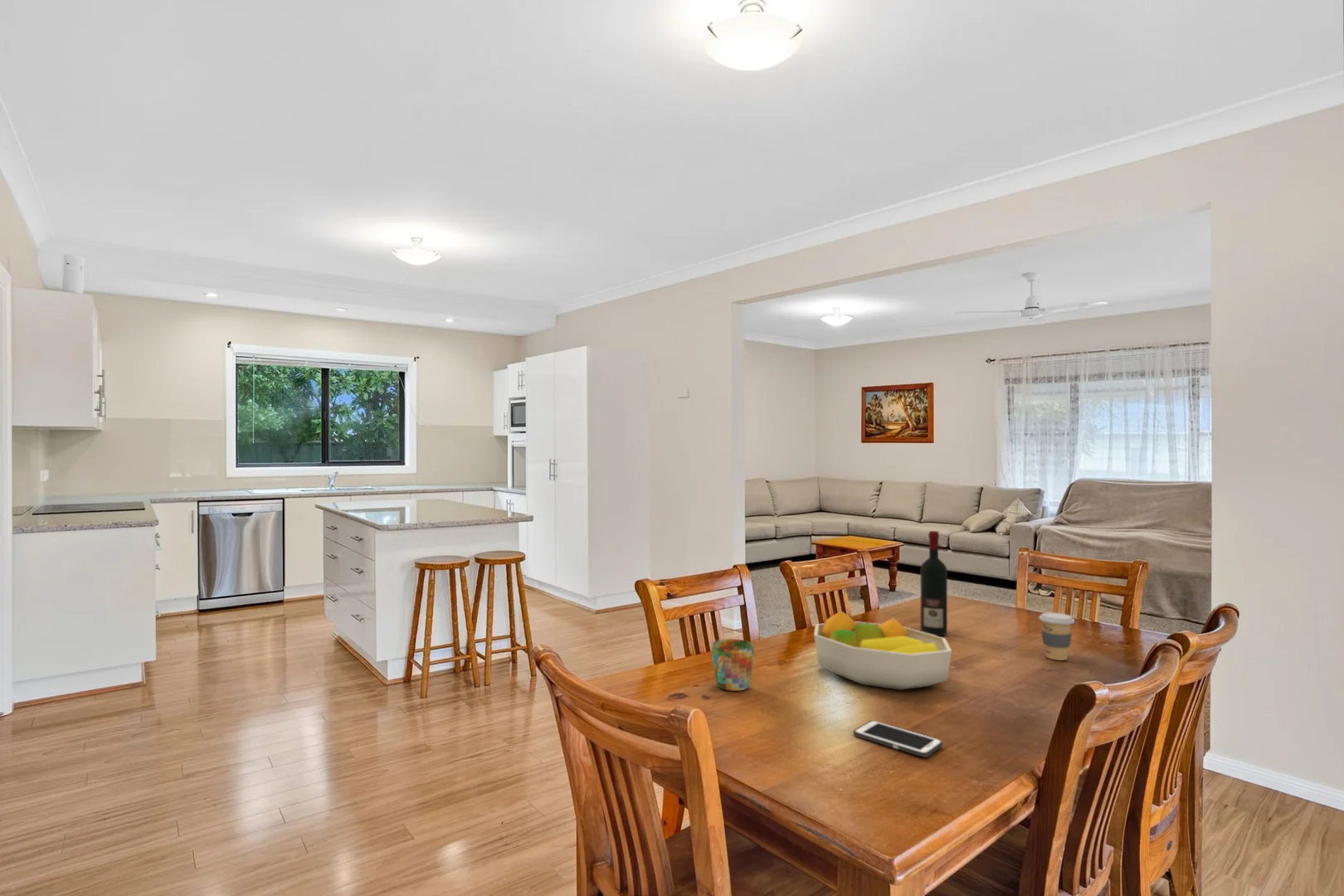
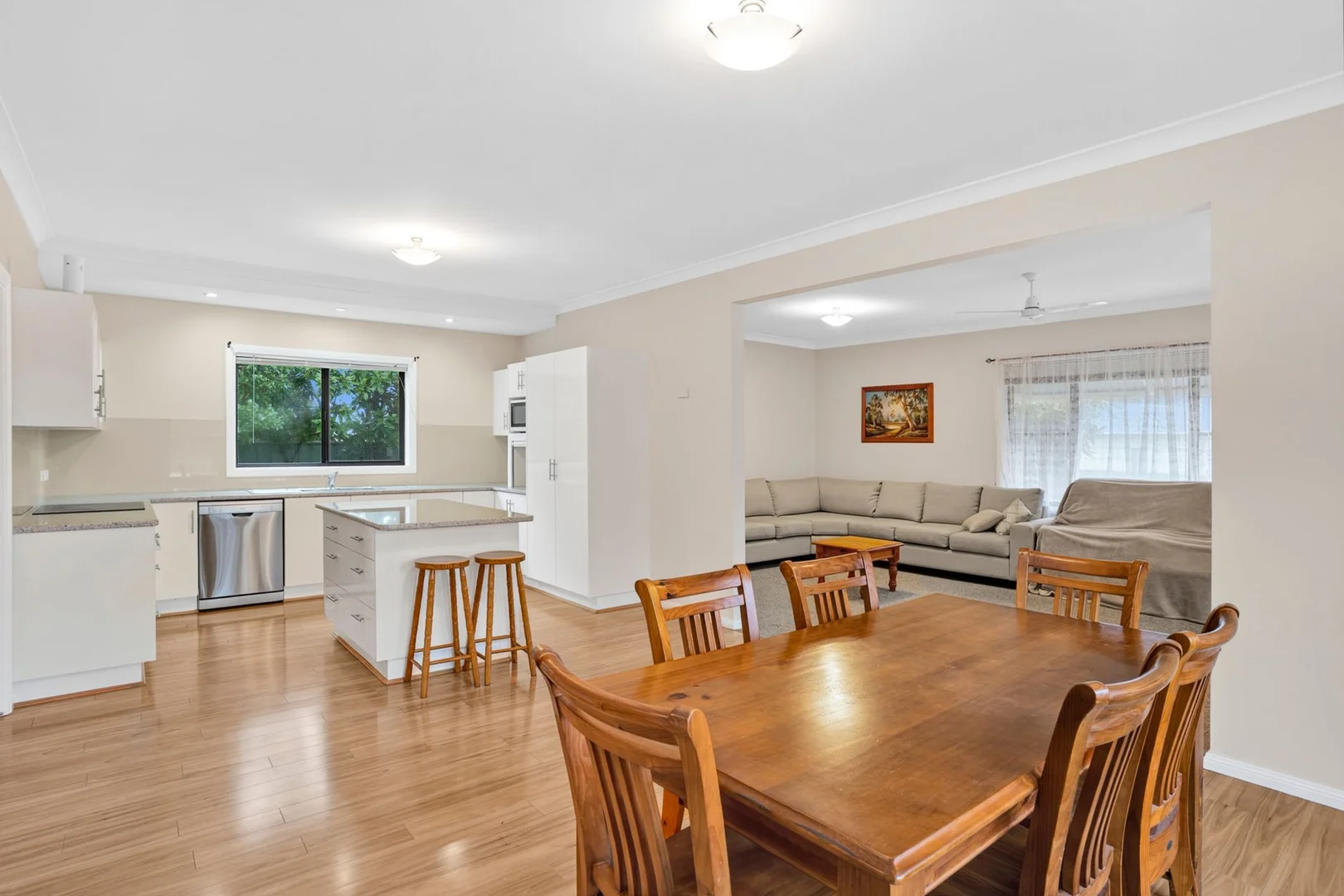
- mug (729, 667)
- alcohol (933, 582)
- cell phone (897, 738)
- coffee cup (1056, 636)
- fruit bowl (879, 646)
